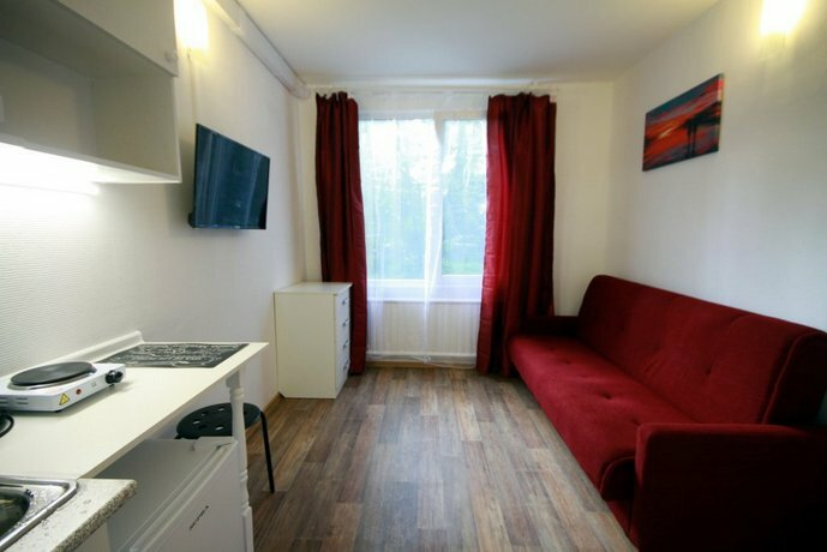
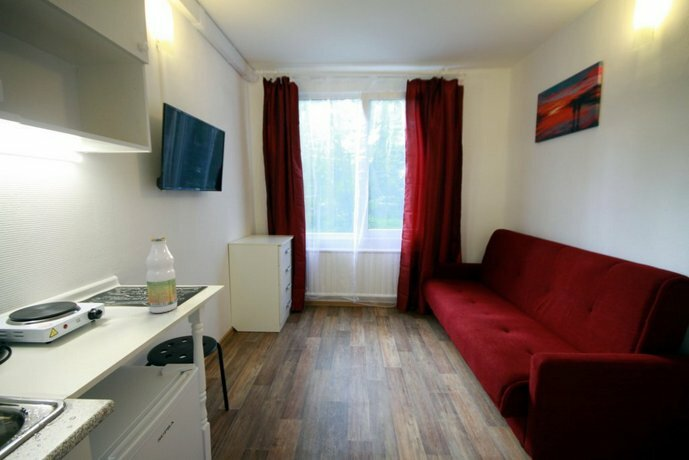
+ bottle (161, 273)
